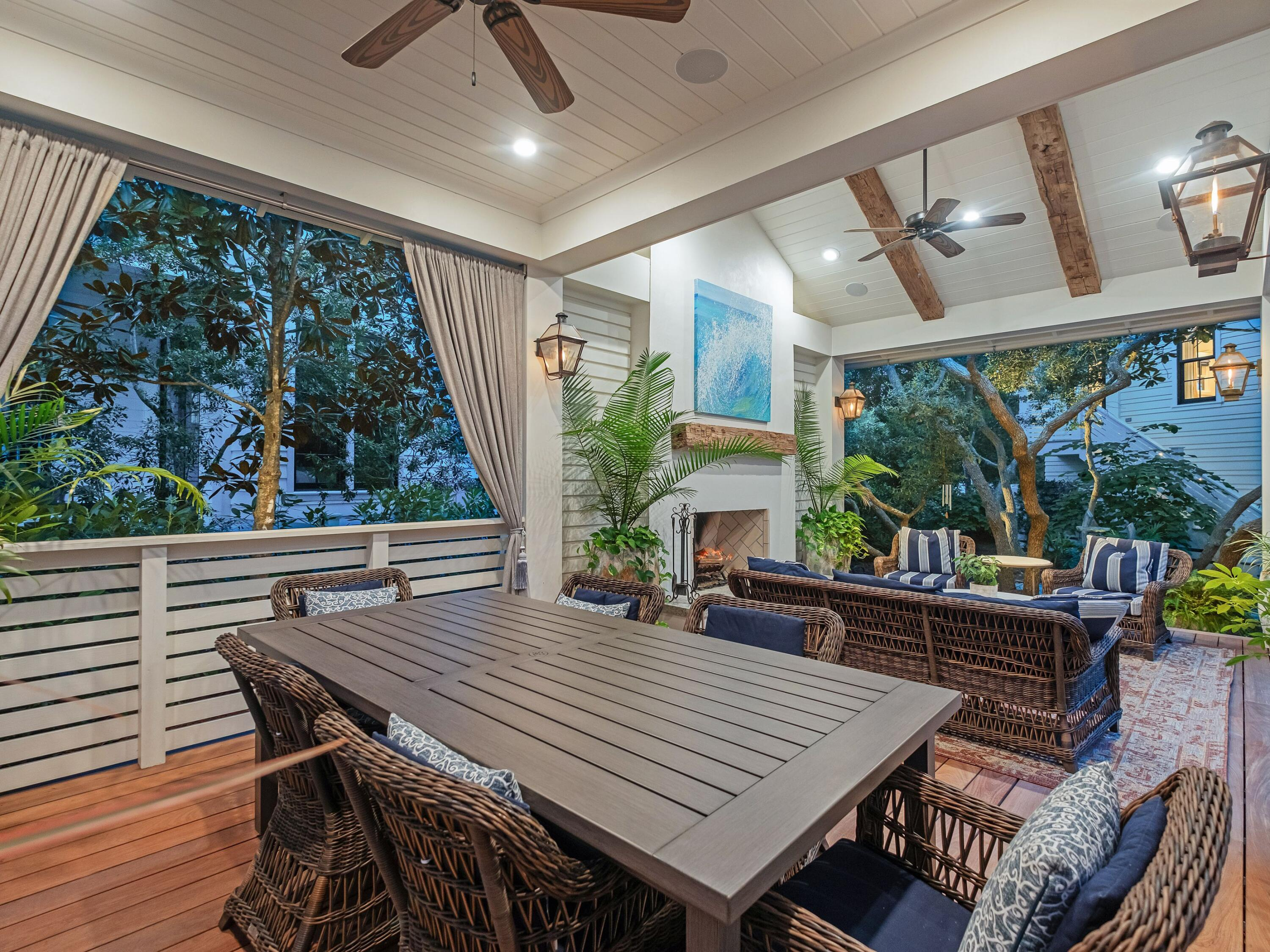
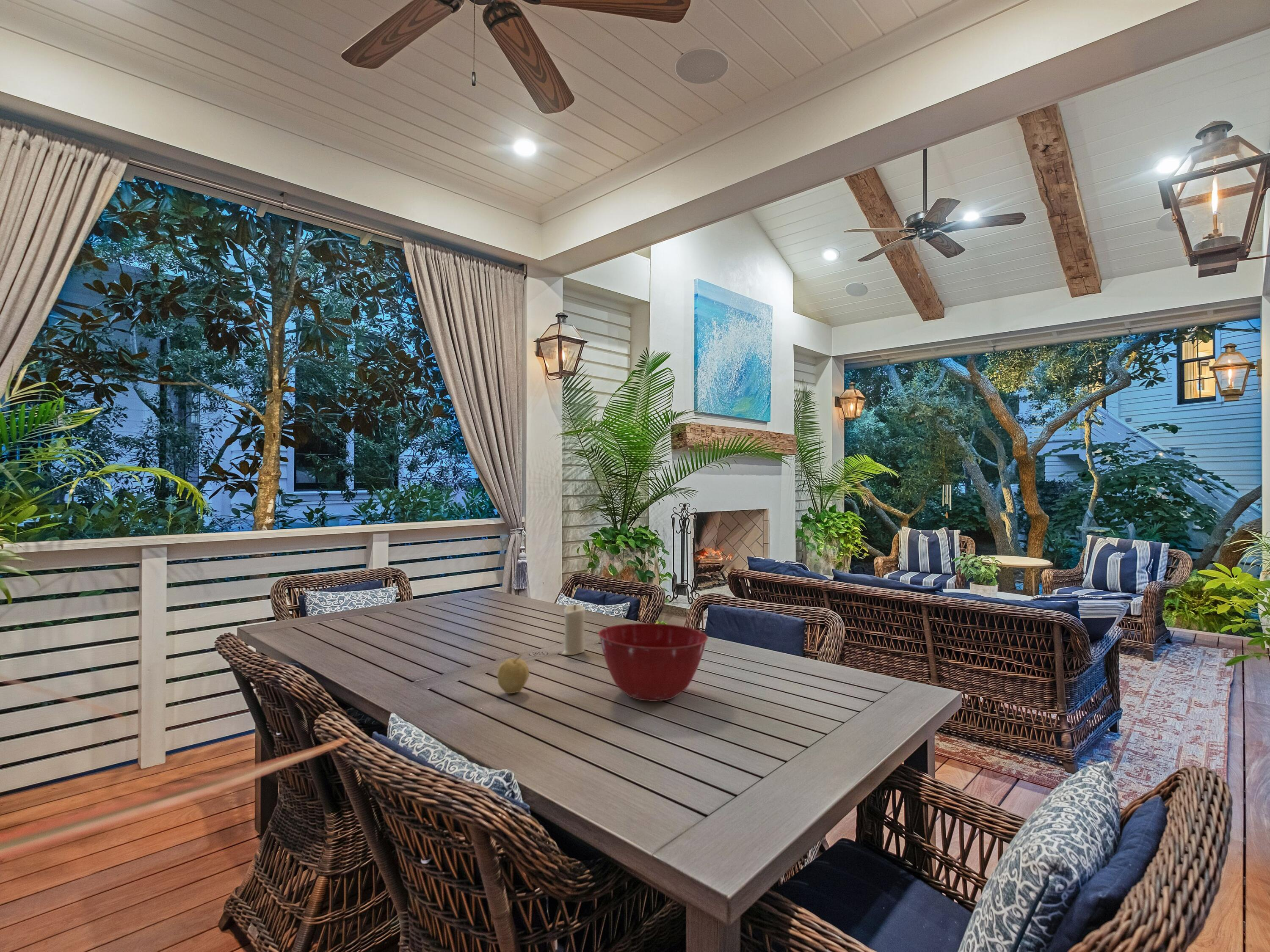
+ candle (574, 628)
+ fruit (513, 672)
+ mixing bowl (652, 663)
